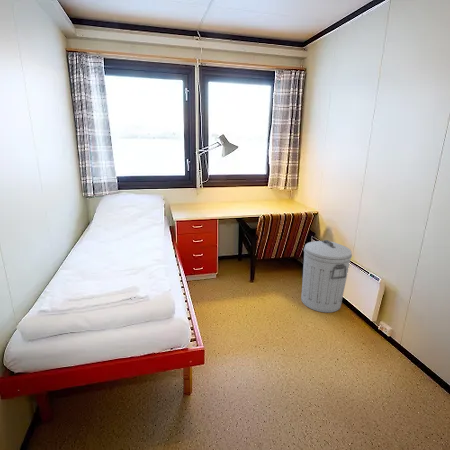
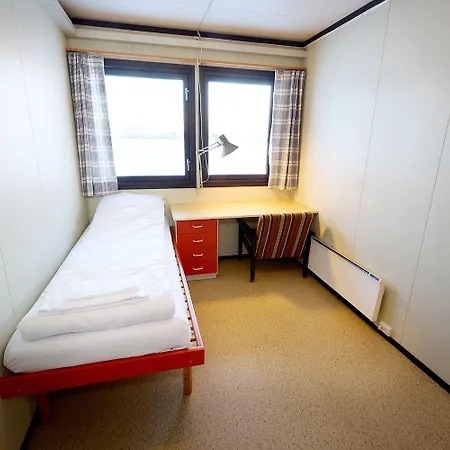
- trash can (324, 272)
